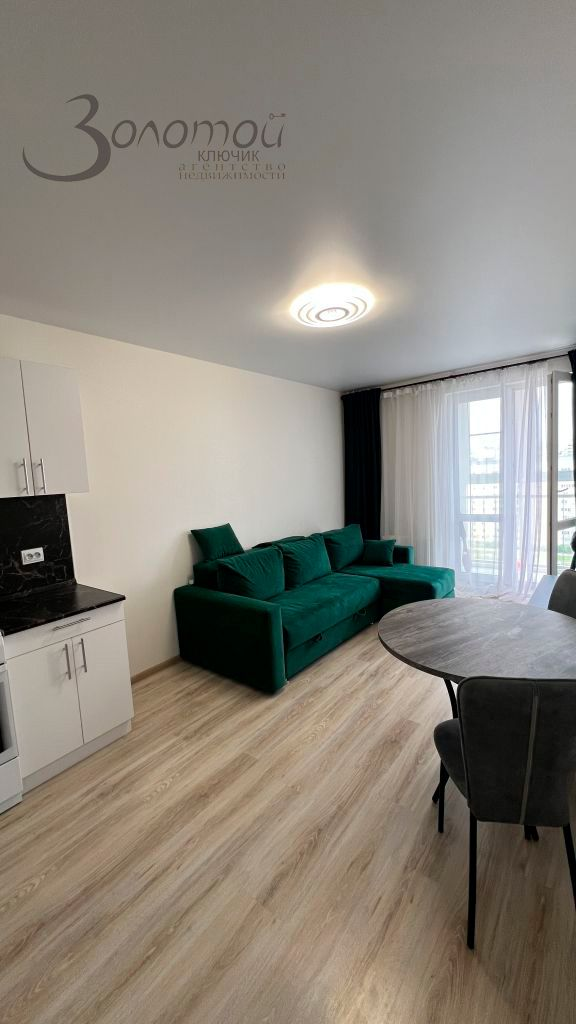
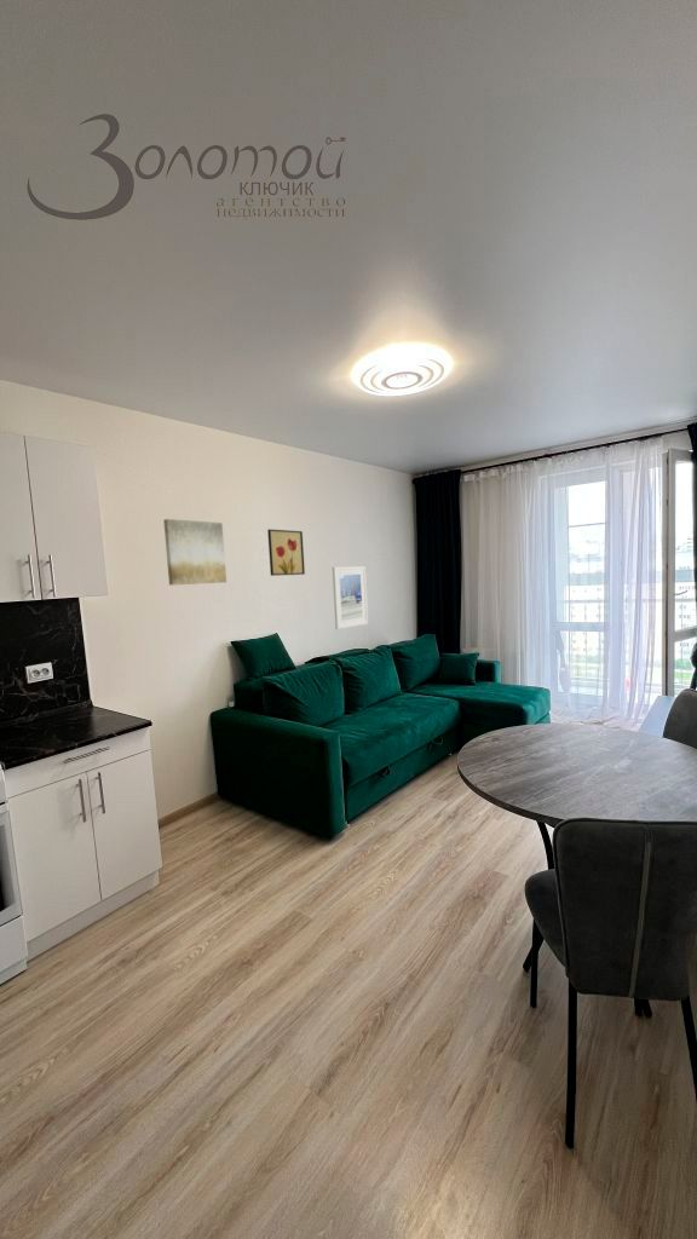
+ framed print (351, 597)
+ wall art (196, 552)
+ wall art (286, 552)
